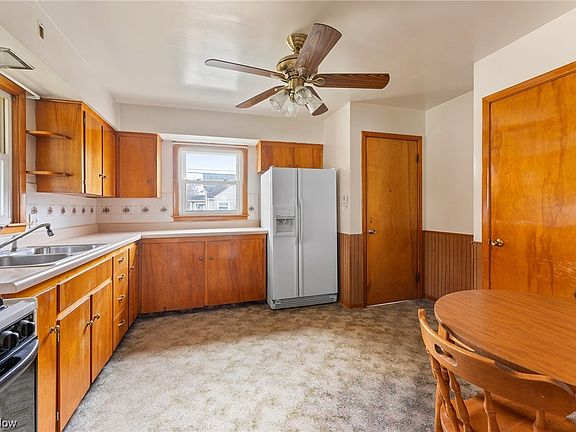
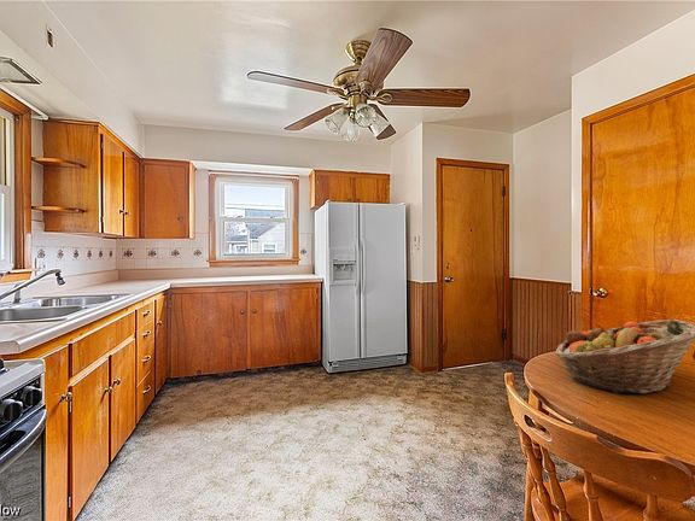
+ fruit basket (621, 349)
